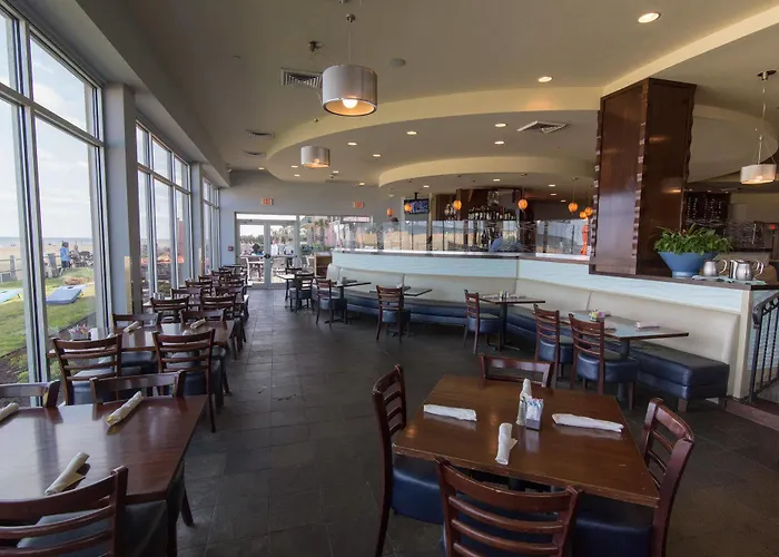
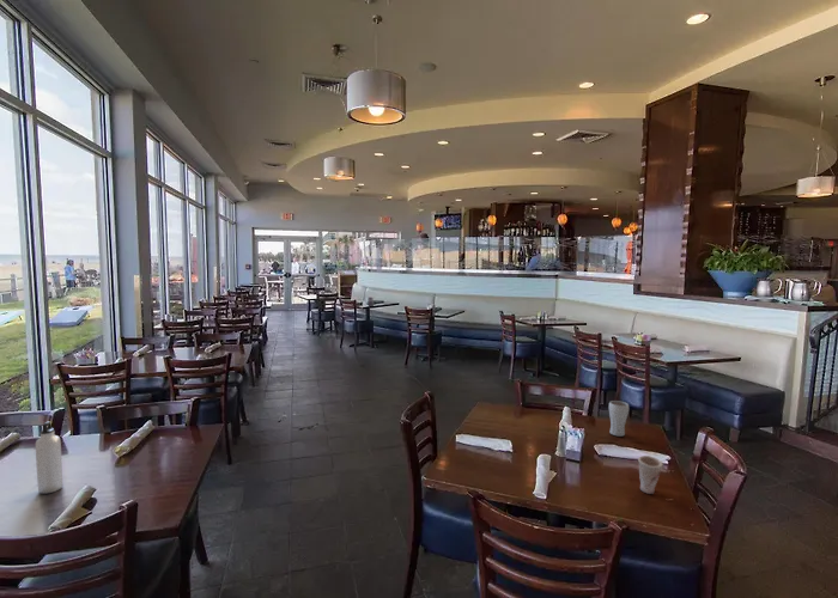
+ cup (649, 476)
+ drinking glass (618, 419)
+ water bottle (48, 456)
